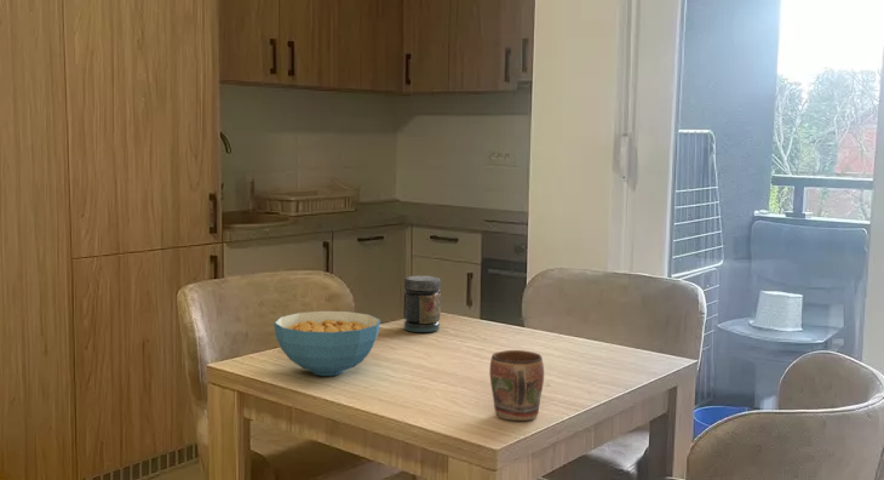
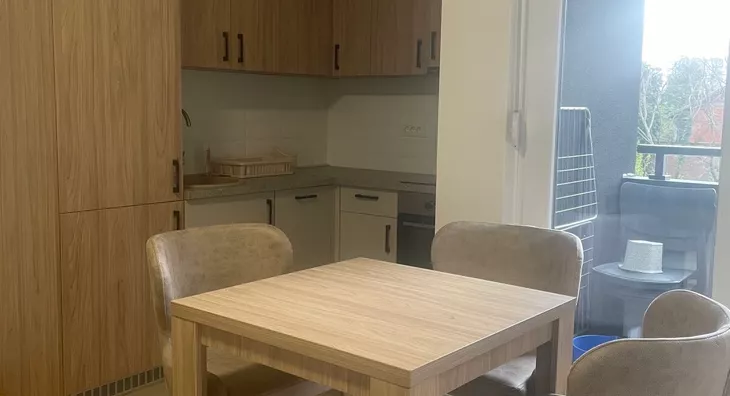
- mug (515, 385)
- jar (421, 303)
- cereal bowl (327, 345)
